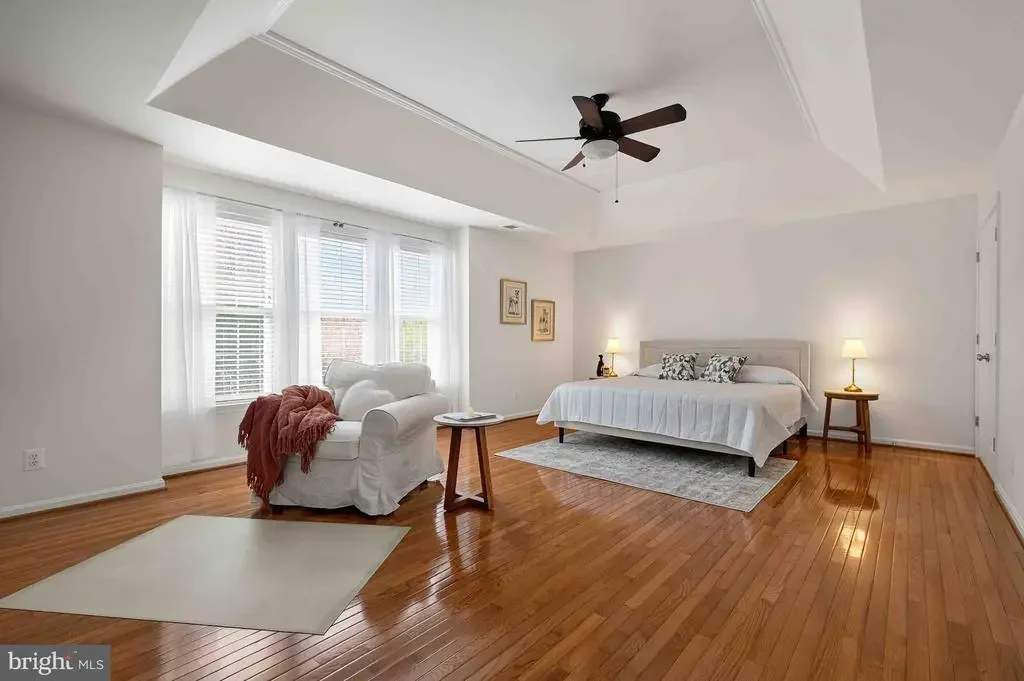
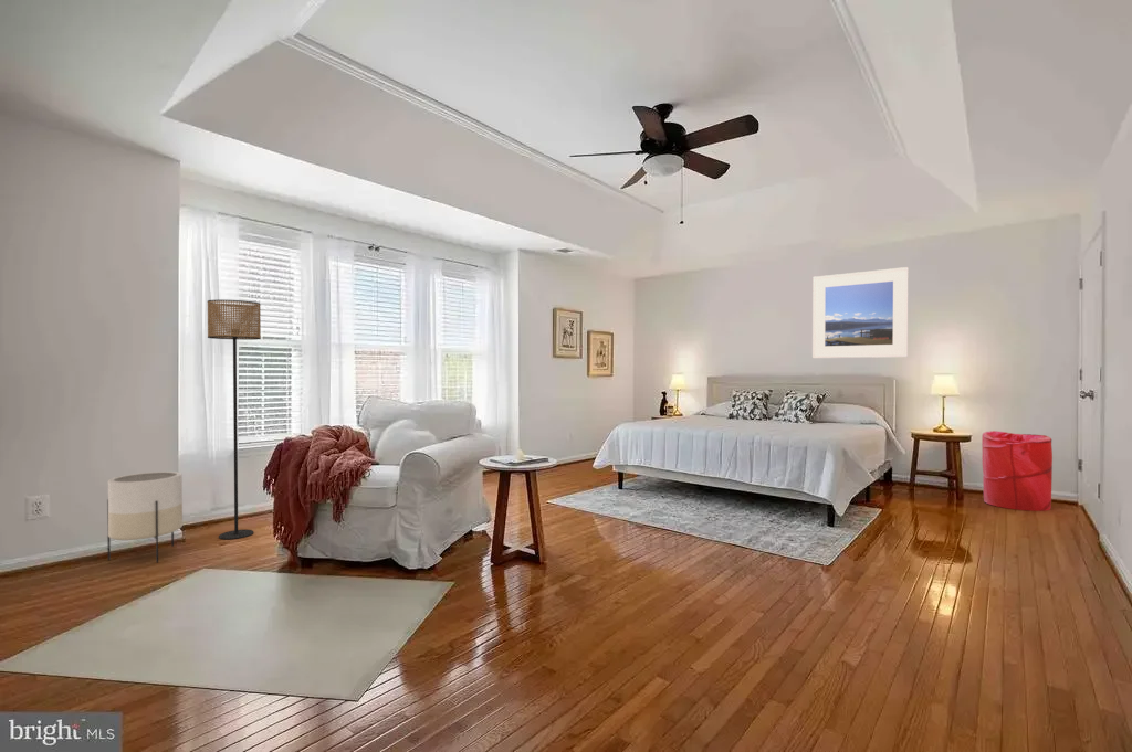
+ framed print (858, 315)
+ floor lamp (234, 419)
+ planter (146, 516)
+ laundry hamper (1015, 468)
